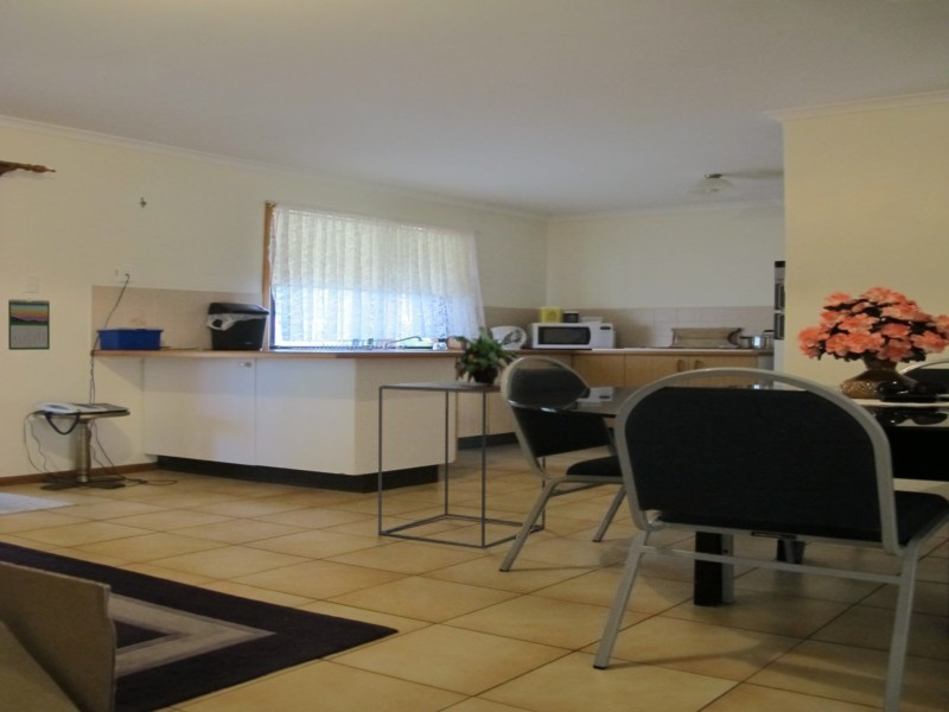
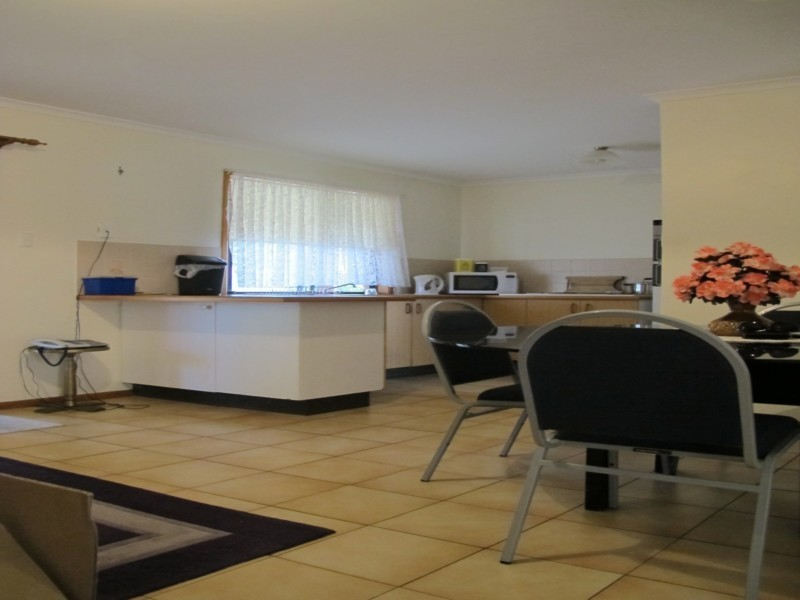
- calendar (28, 324)
- side table (447, 457)
- potted plant (485, 355)
